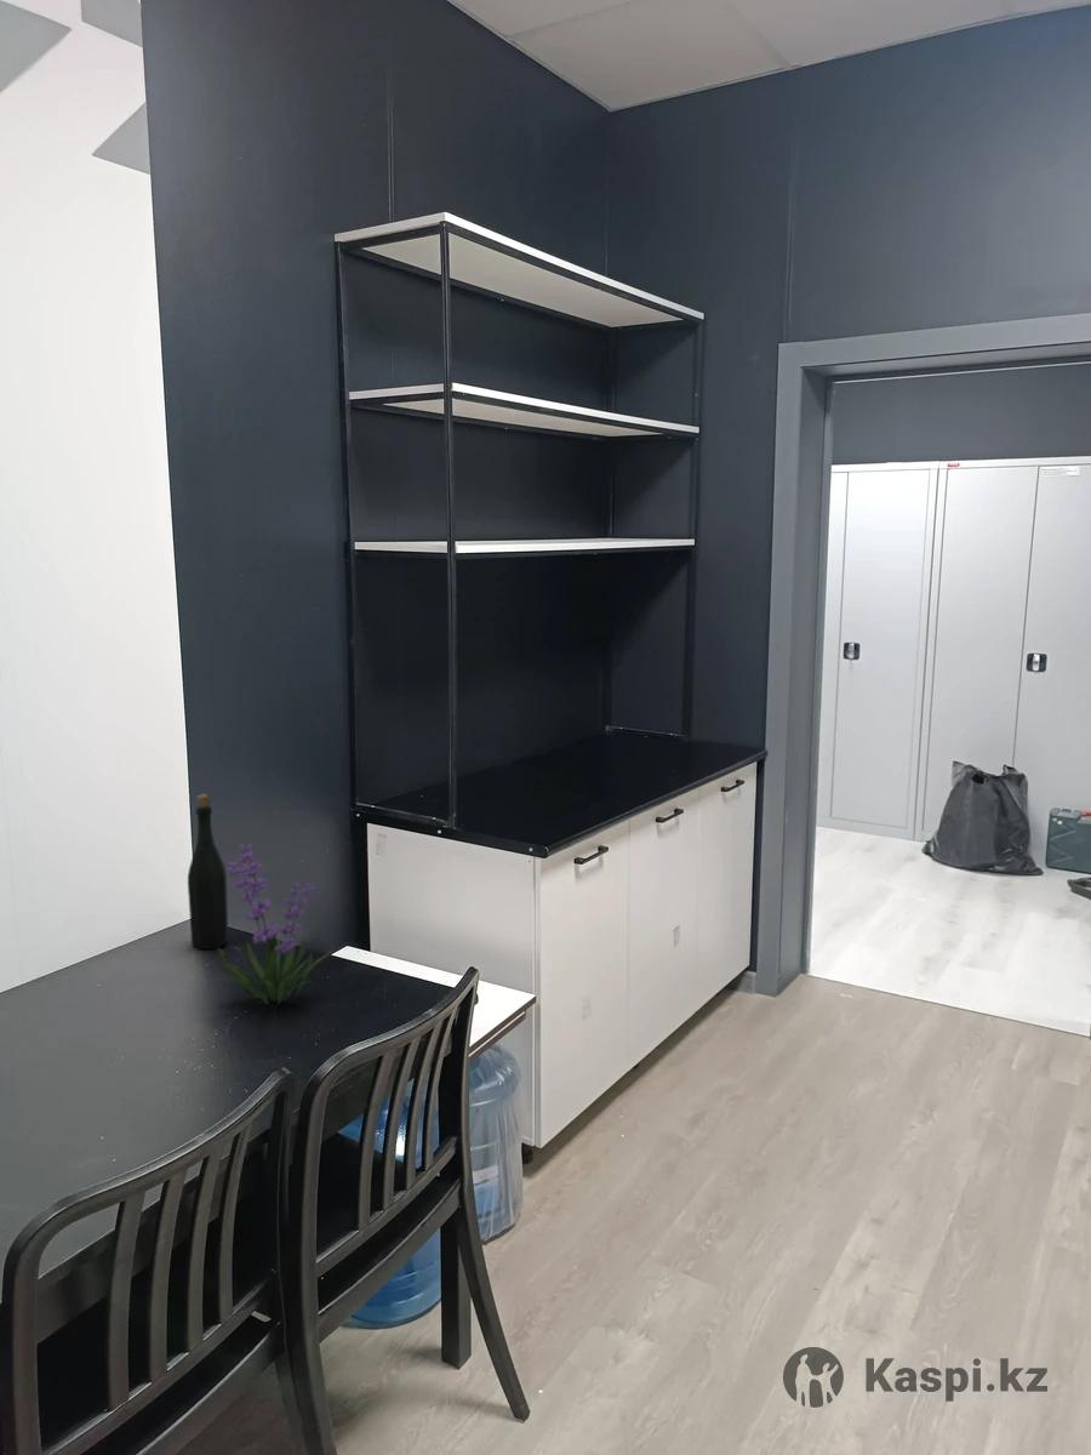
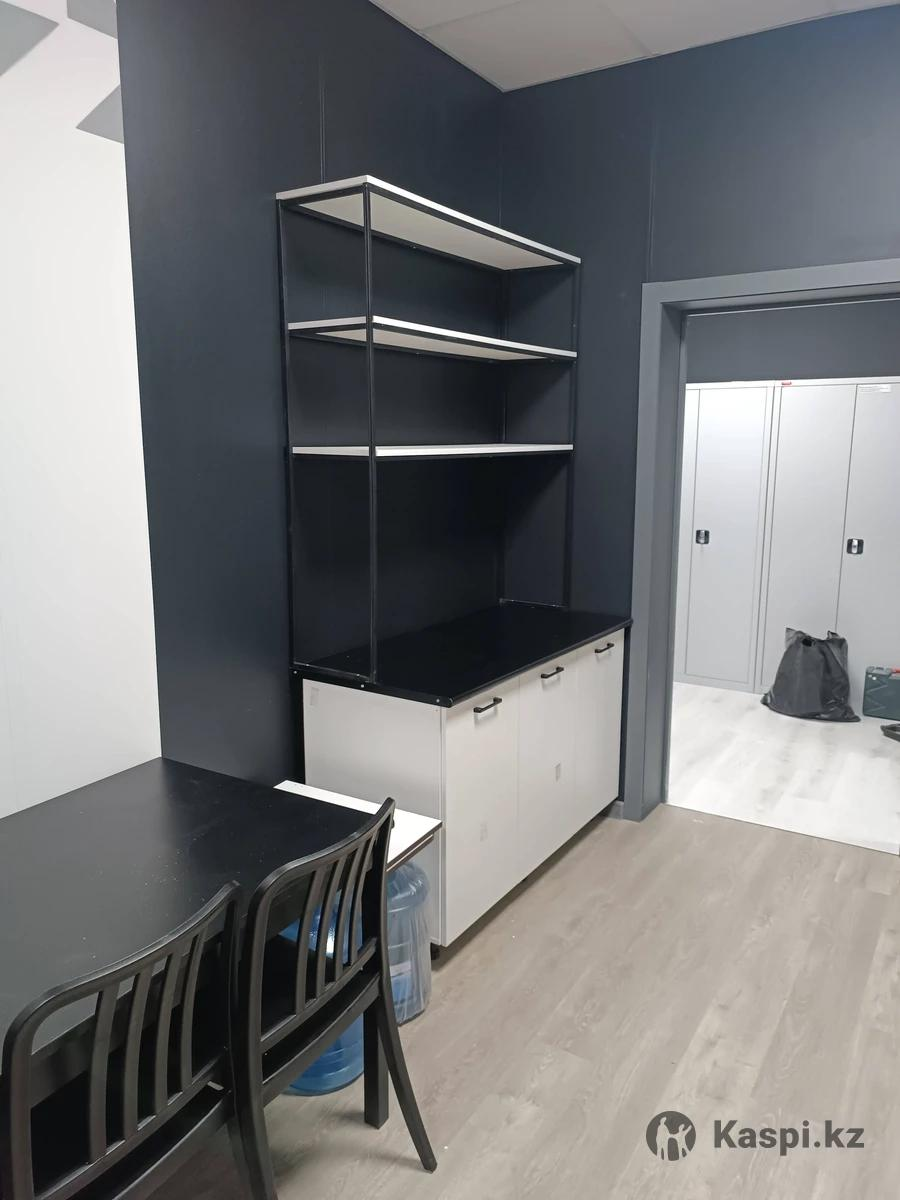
- plant (268, 921)
- bottle (206, 869)
